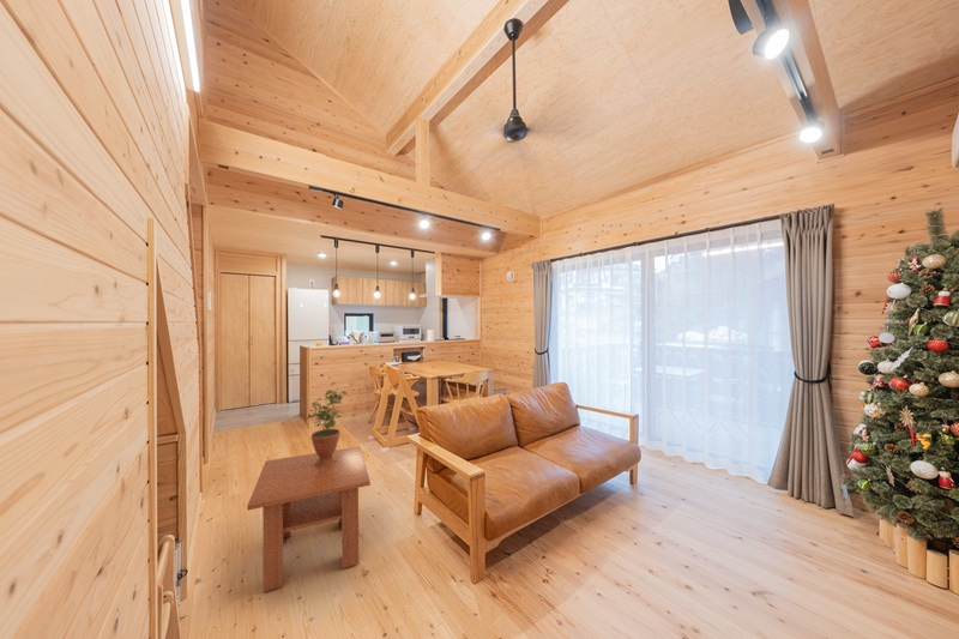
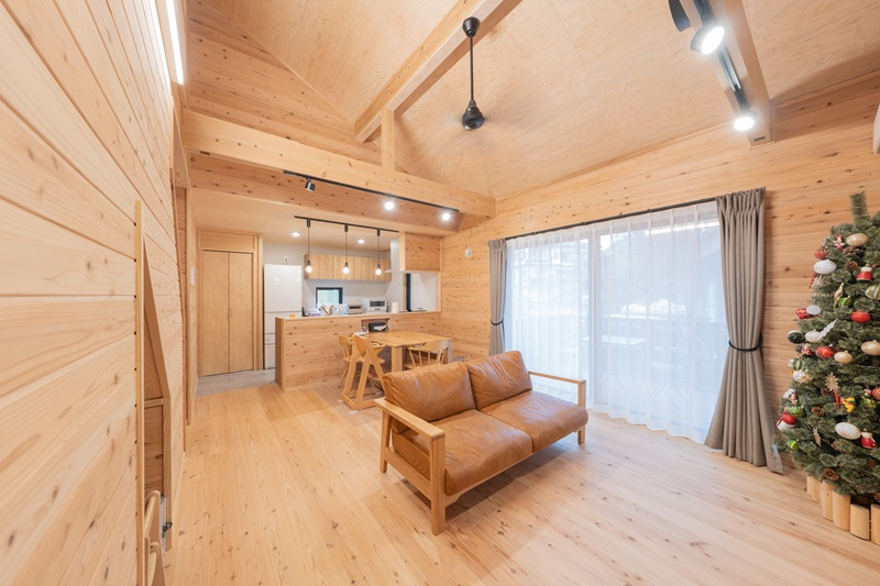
- potted plant (327, 423)
- coffee table (314, 510)
